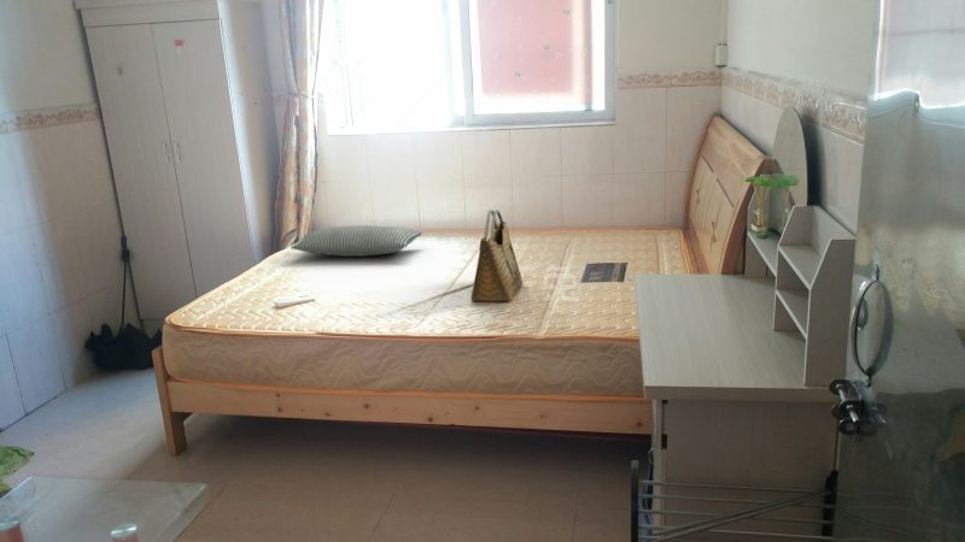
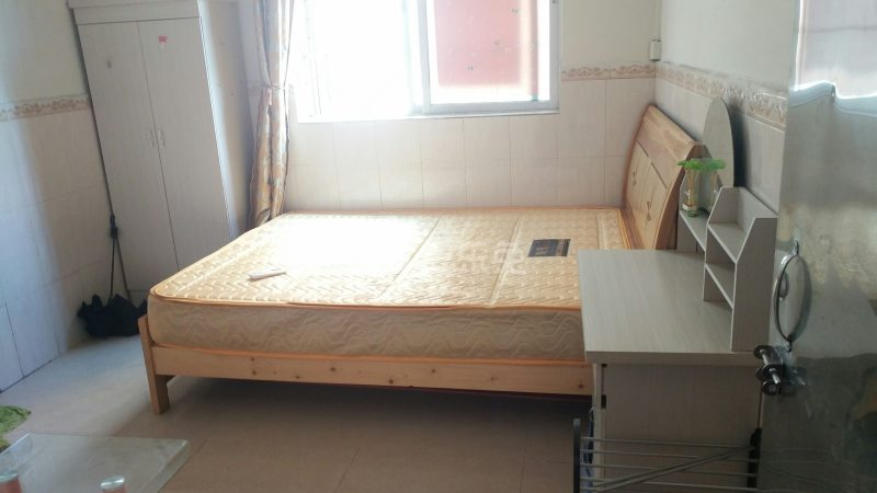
- pillow (357, 240)
- grocery bag (495, 252)
